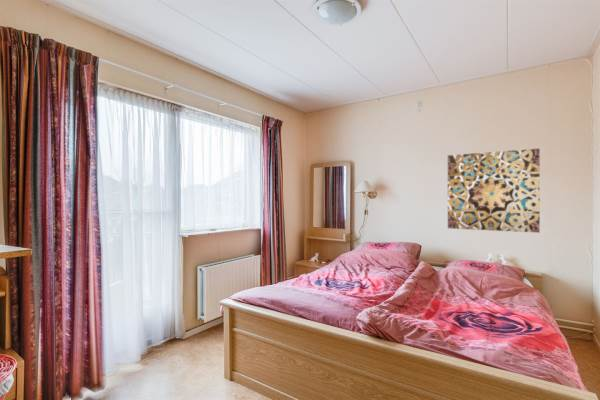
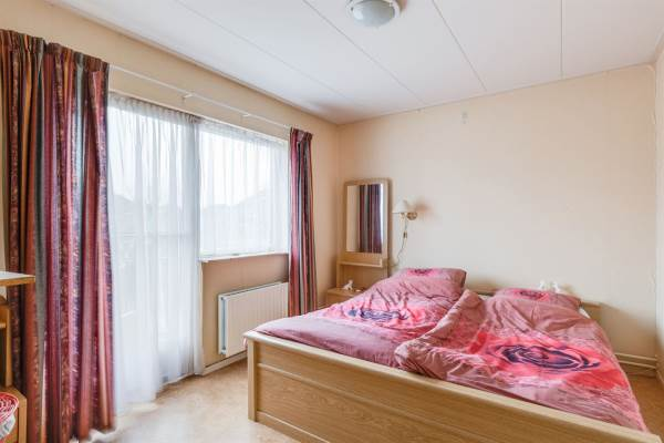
- wall art (490, 191)
